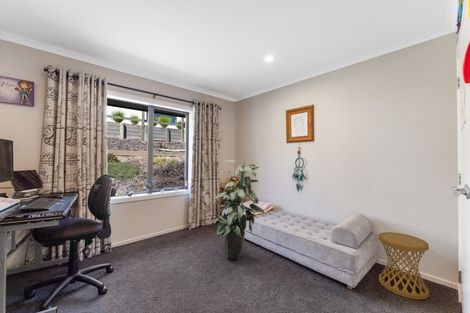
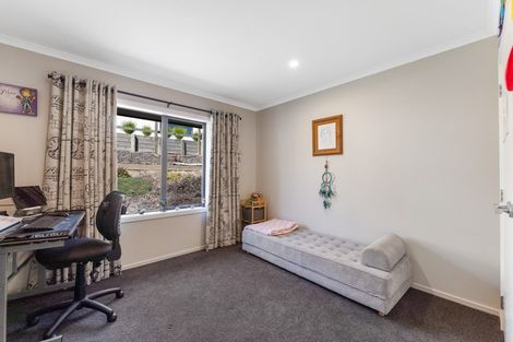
- indoor plant (236, 207)
- side table (402, 262)
